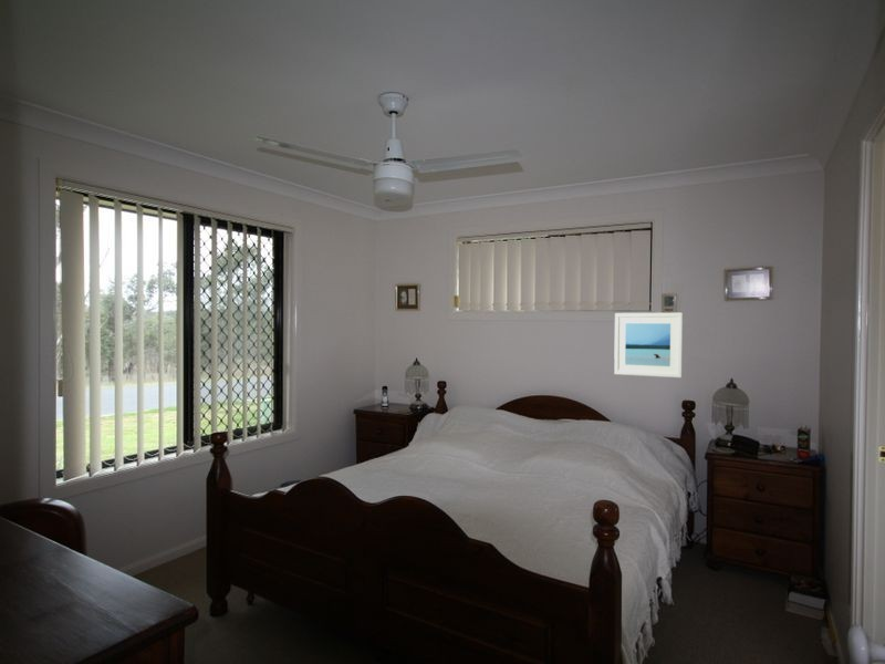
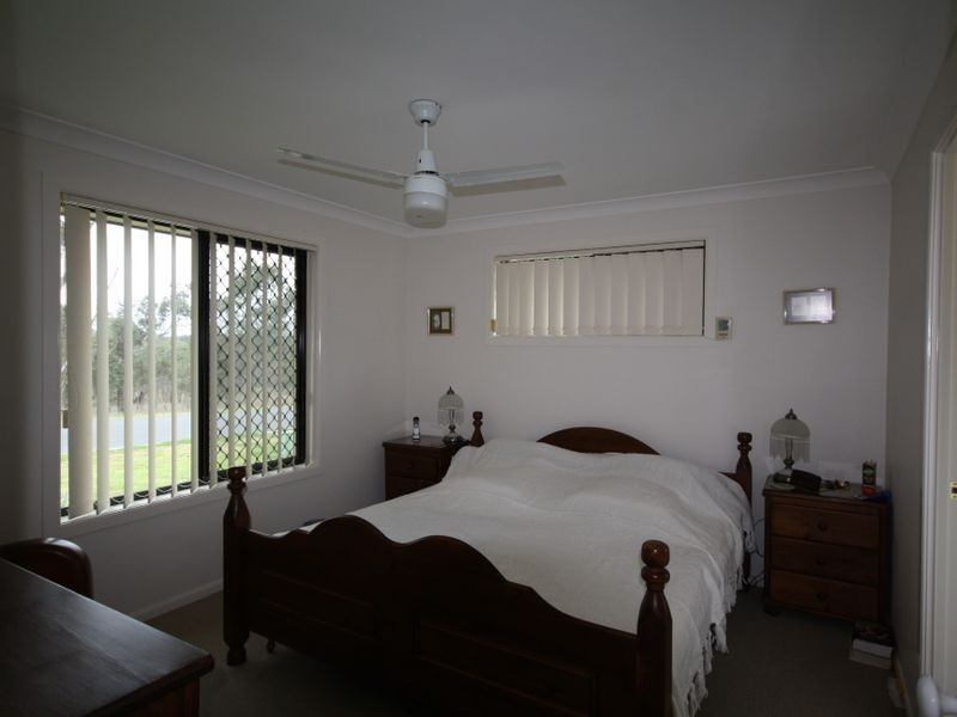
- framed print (647, 344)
